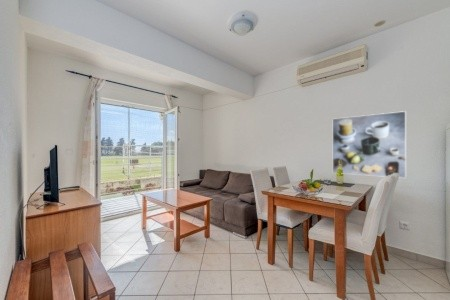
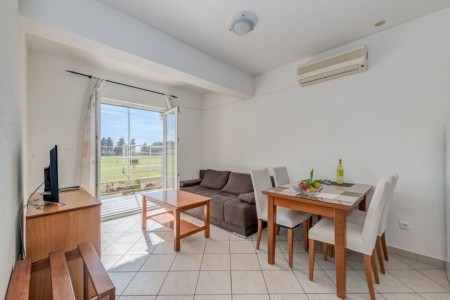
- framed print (365, 145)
